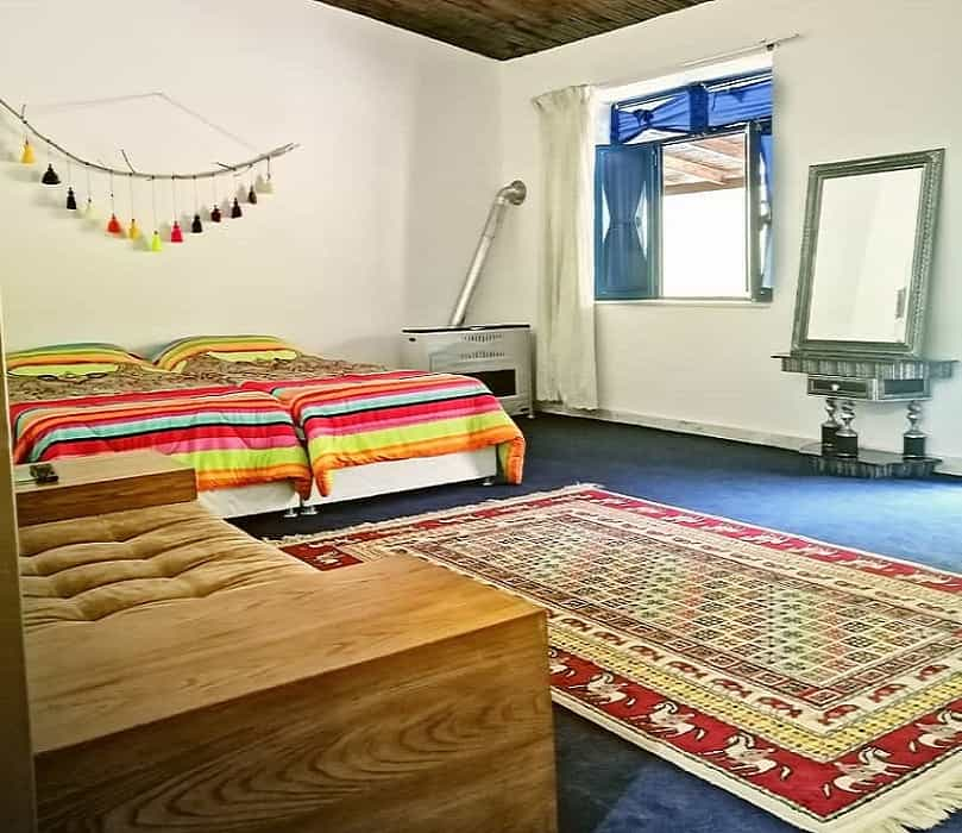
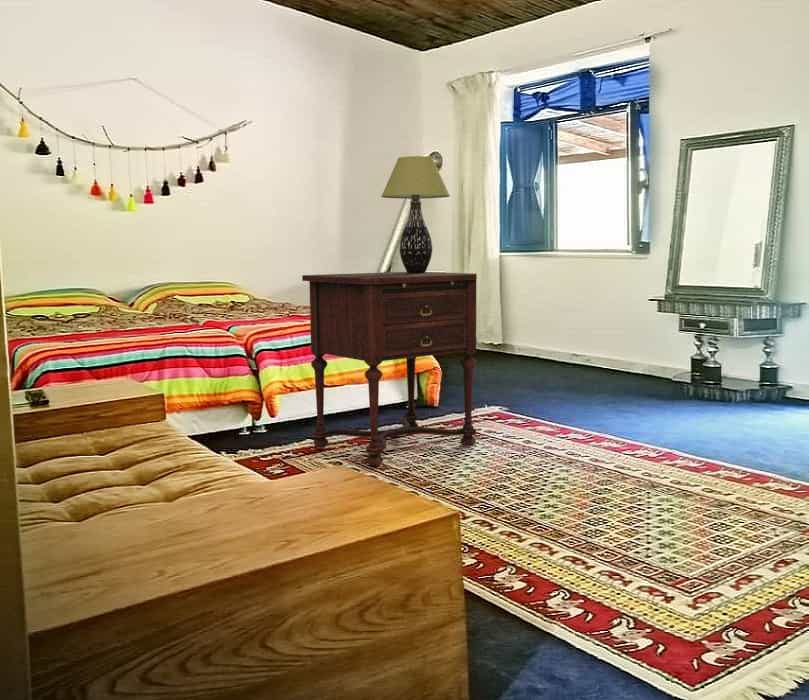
+ side table (393, 359)
+ table lamp (415, 215)
